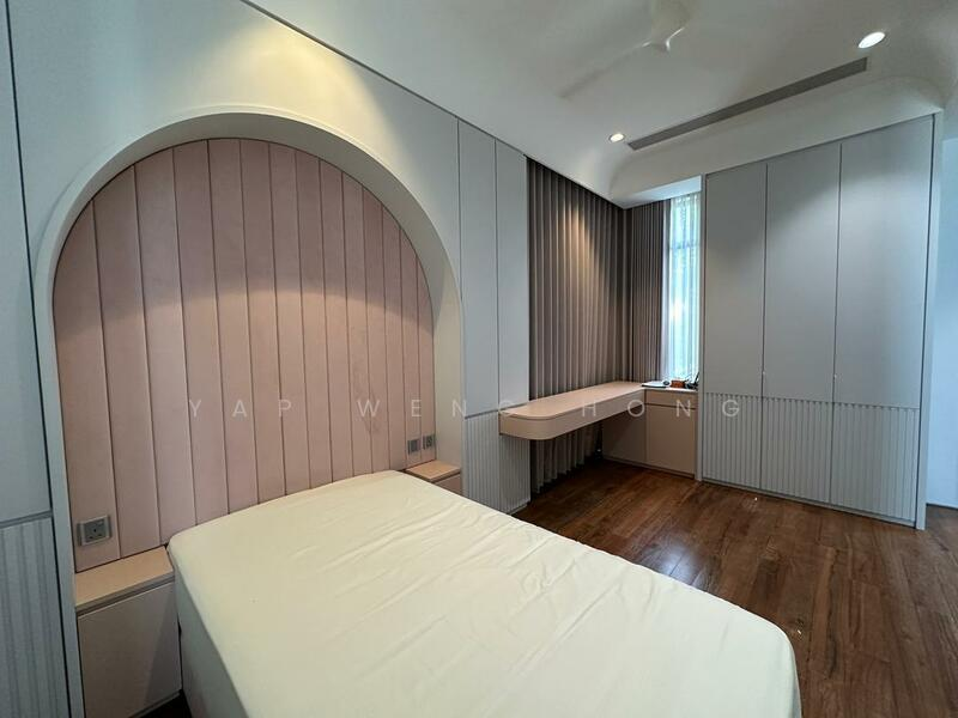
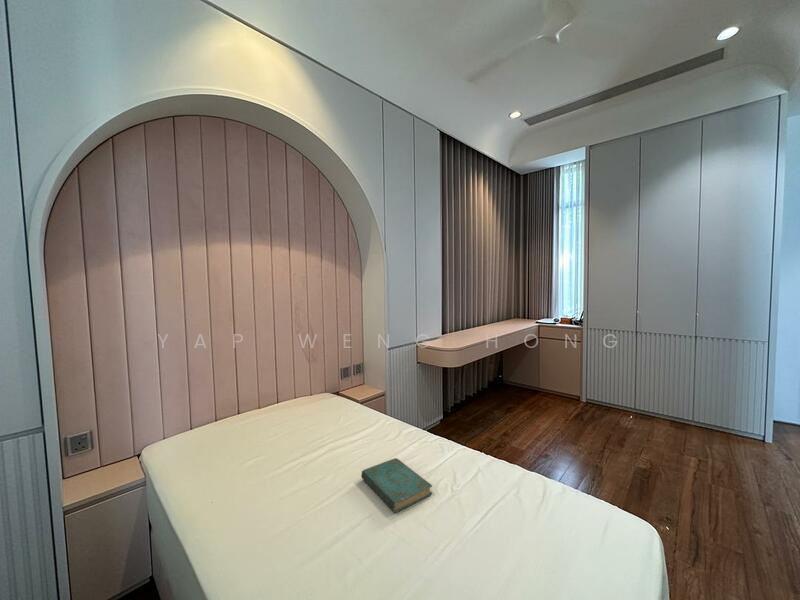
+ book (395, 481)
